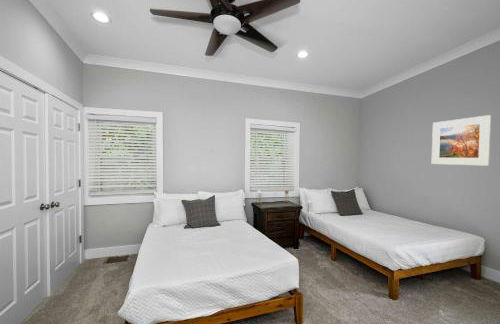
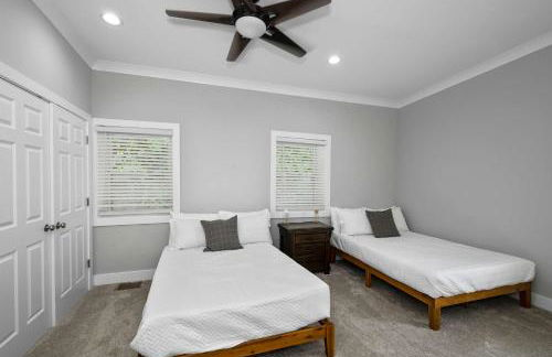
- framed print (458, 142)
